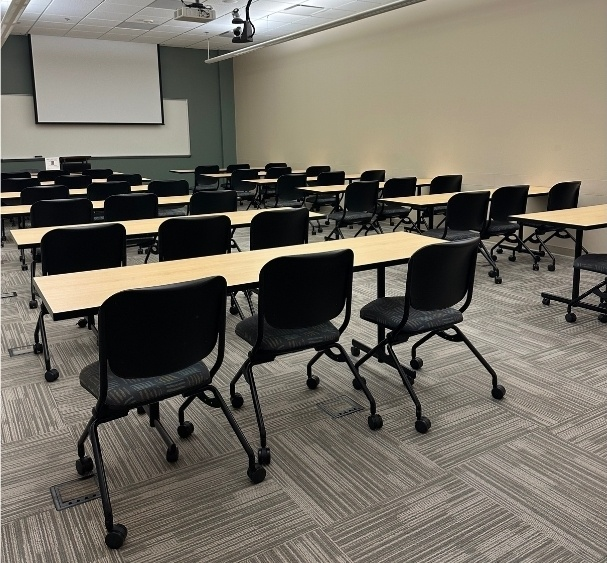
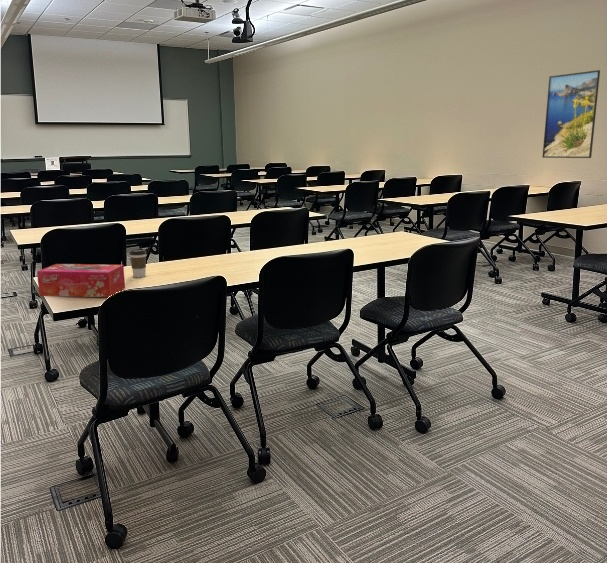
+ tissue box (82, 280)
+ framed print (569, 116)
+ coffee cup (138, 263)
